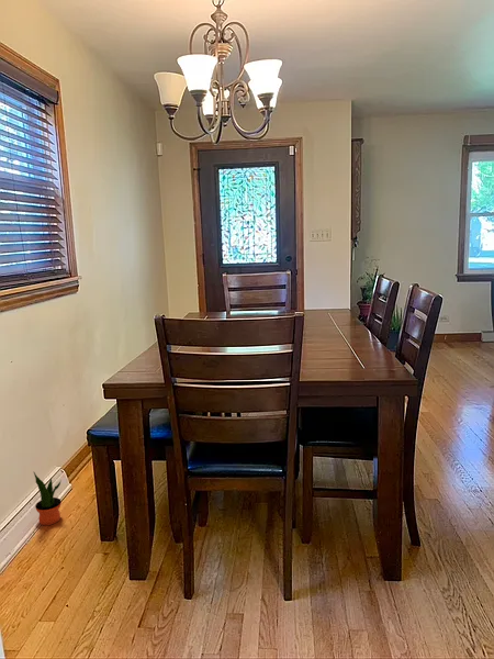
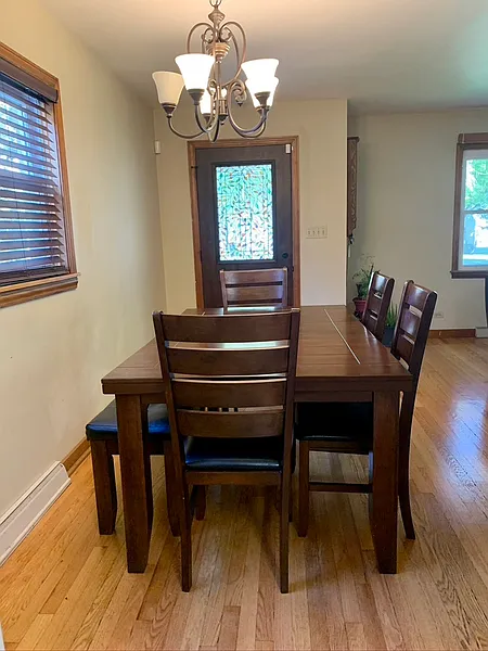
- potted plant (46, 495)
